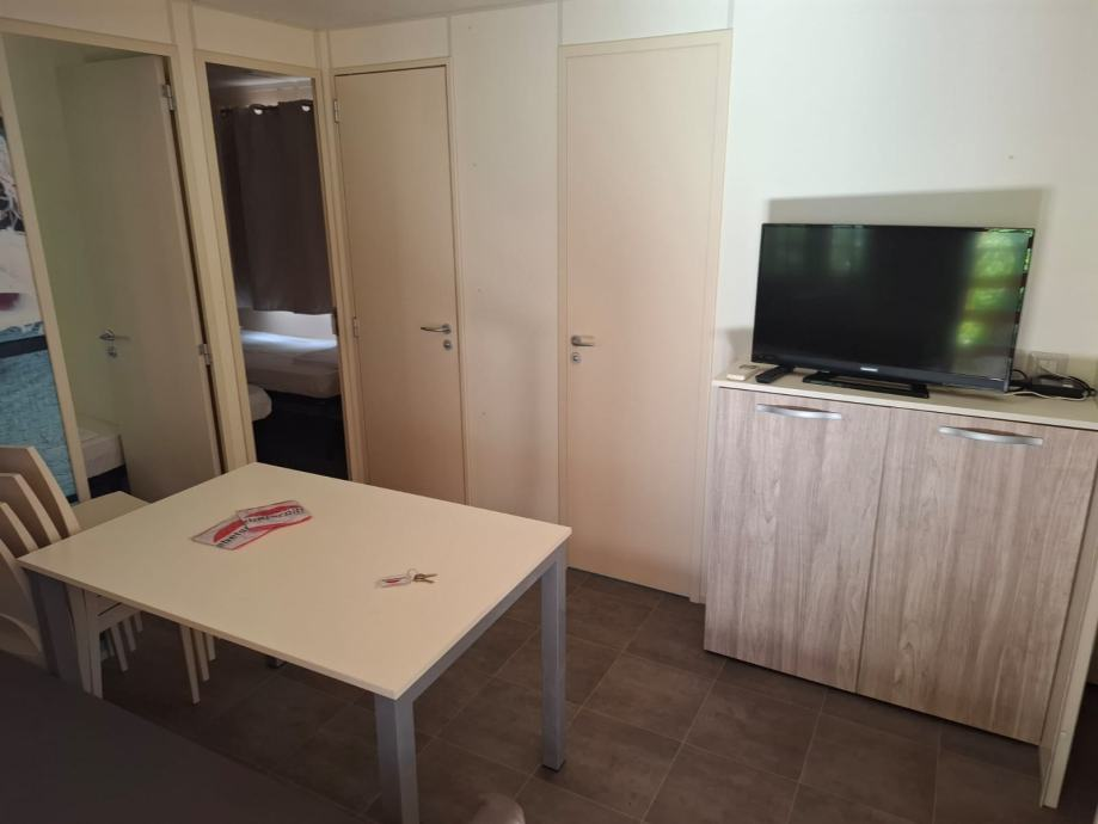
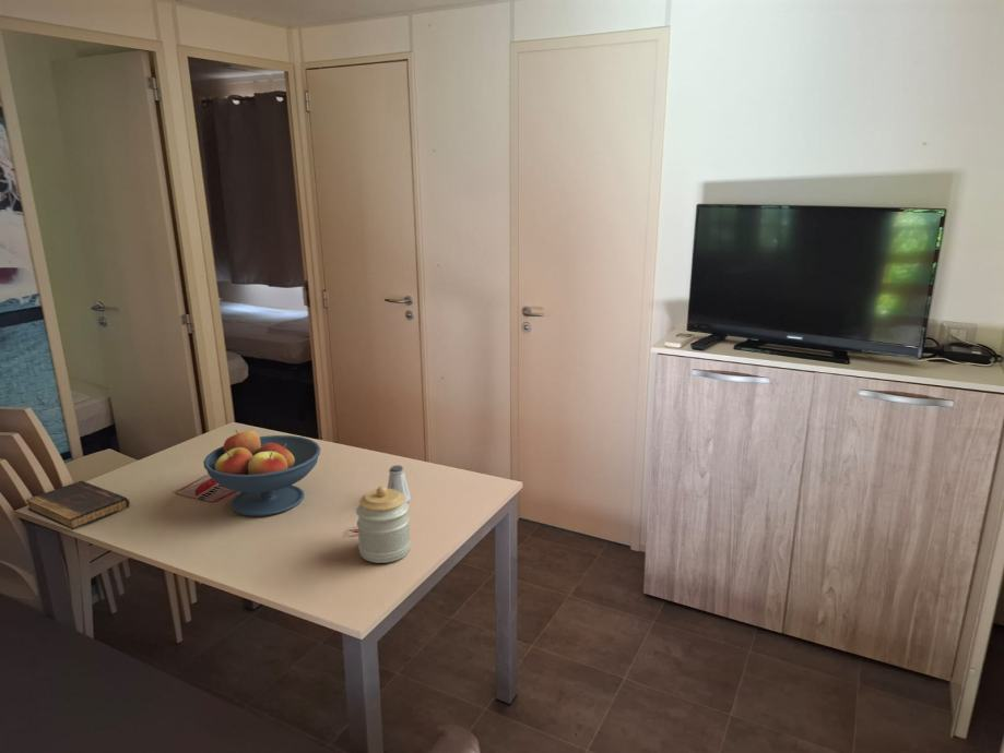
+ jar (382, 518)
+ saltshaker (397, 483)
+ fruit bowl (264, 468)
+ book (78, 503)
